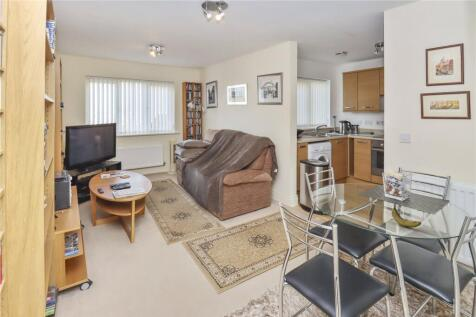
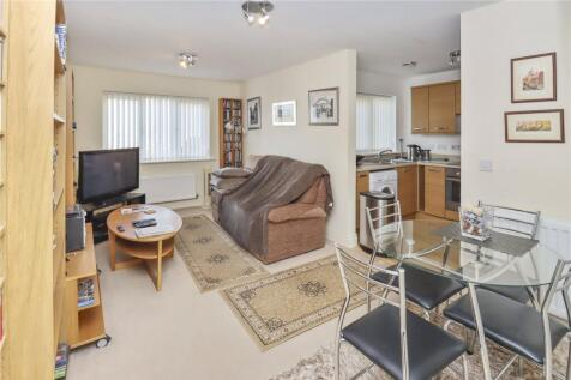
- fruit (403, 219)
